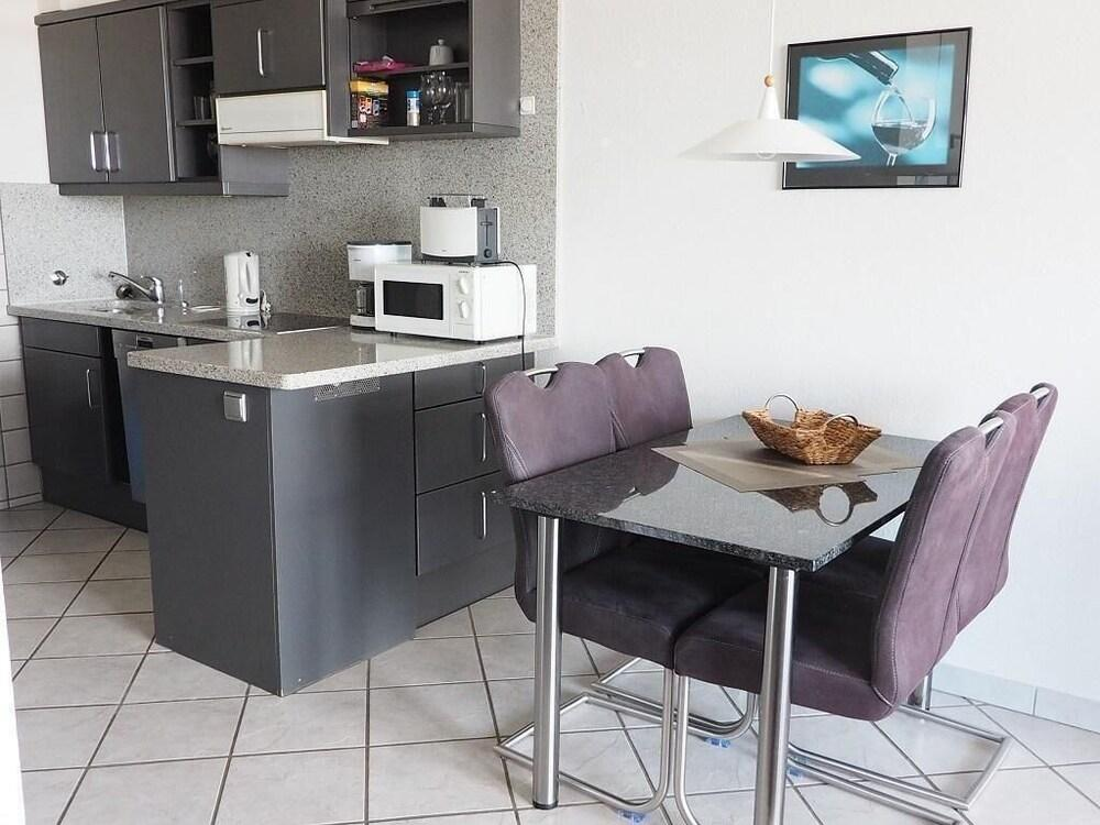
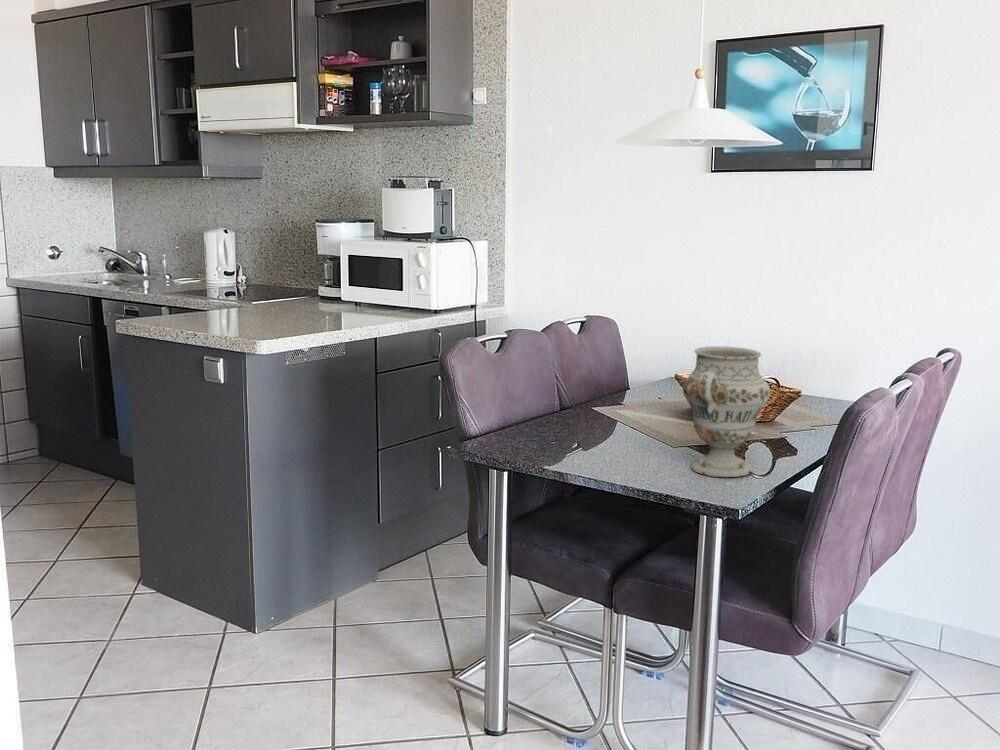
+ decorative vase (724, 410)
